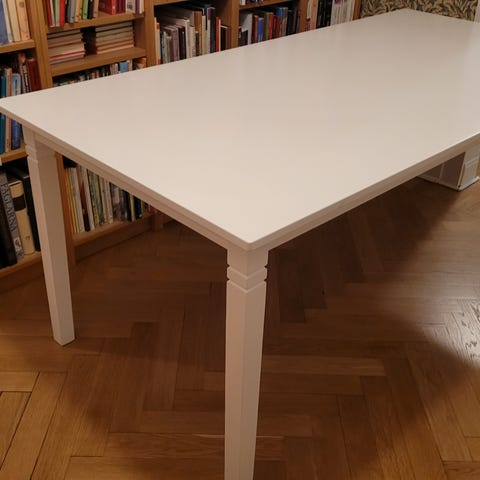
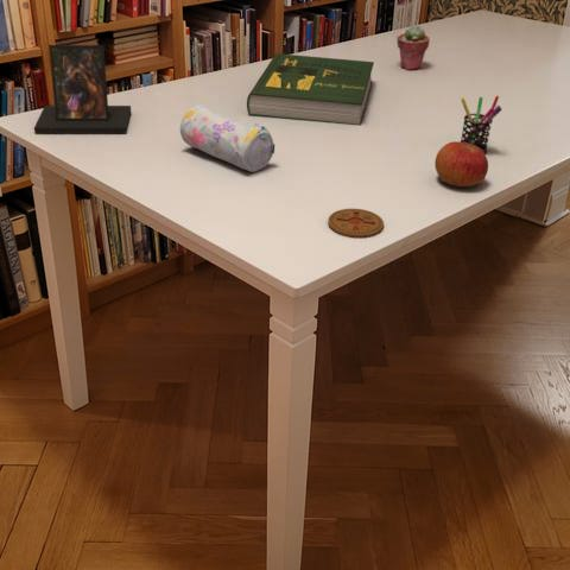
+ potted succulent (412, 45)
+ apple (462, 163)
+ pen holder (479, 121)
+ pencil case (226, 137)
+ photo frame (80, 84)
+ book (314, 87)
+ coaster (355, 222)
